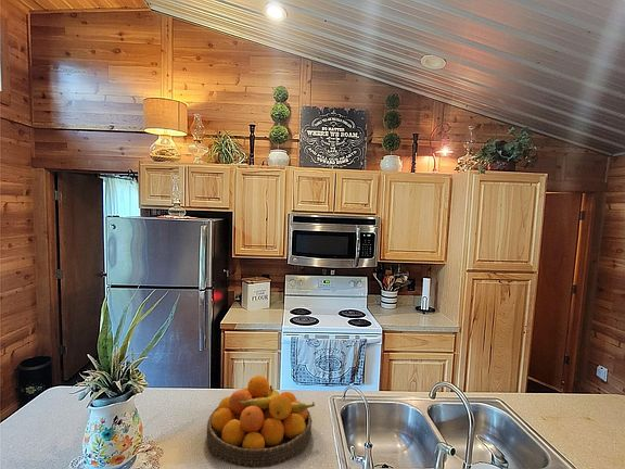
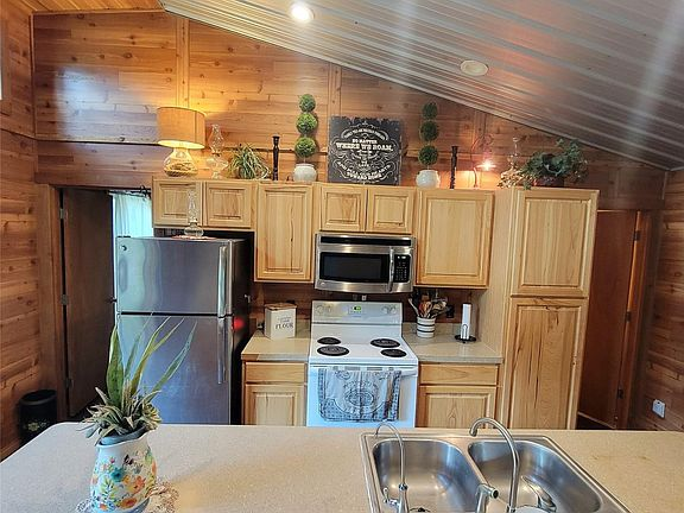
- fruit bowl (260, 410)
